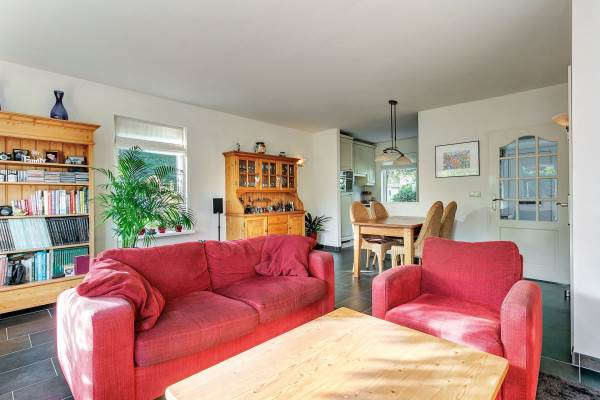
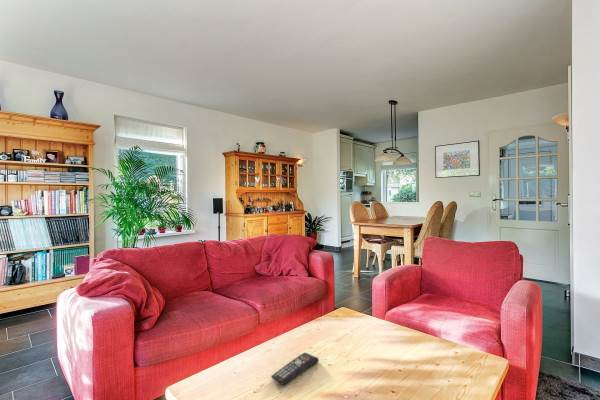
+ remote control (296, 367)
